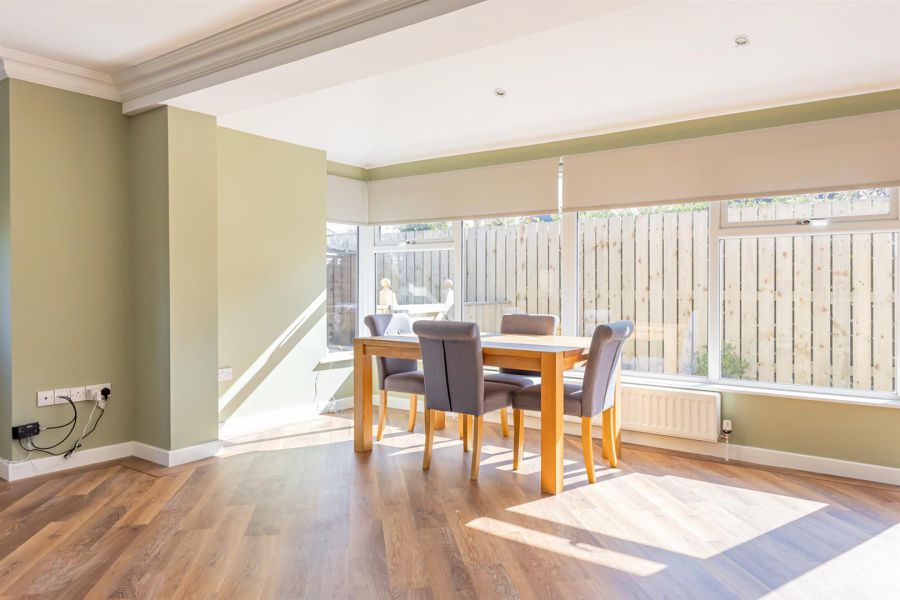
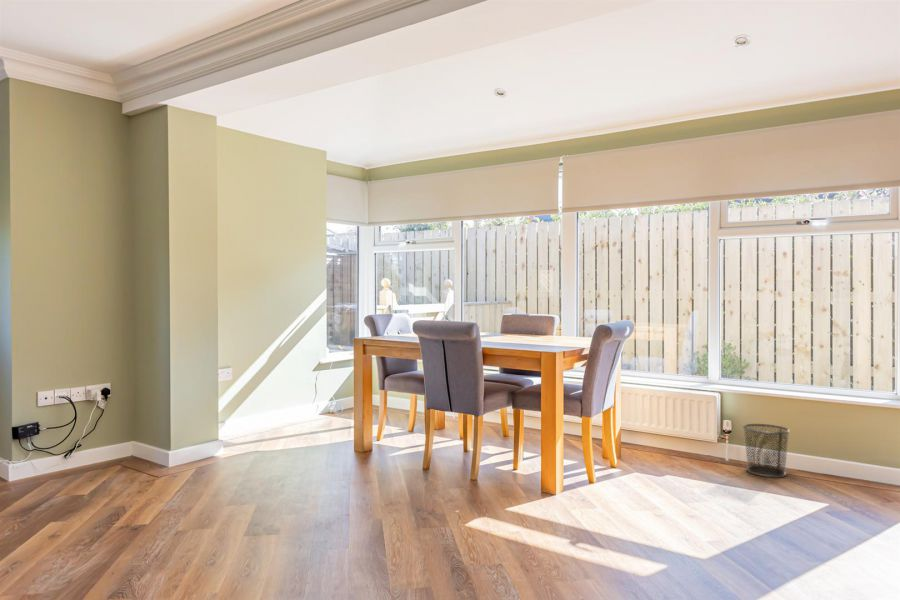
+ waste bin (765, 450)
